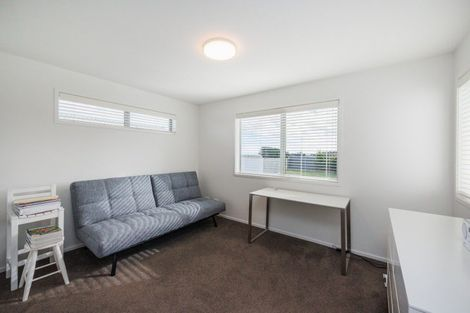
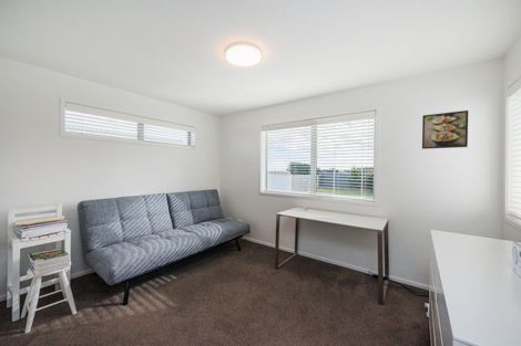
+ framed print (443, 130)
